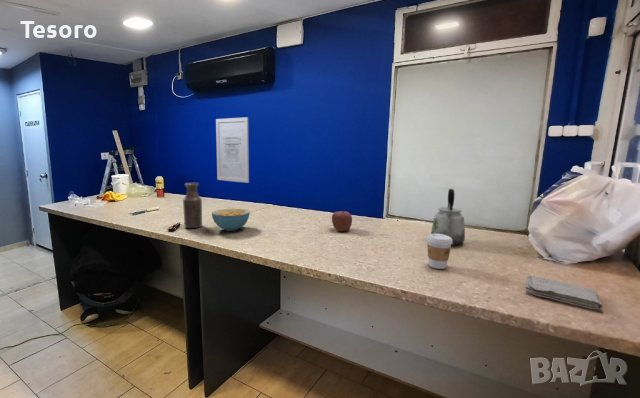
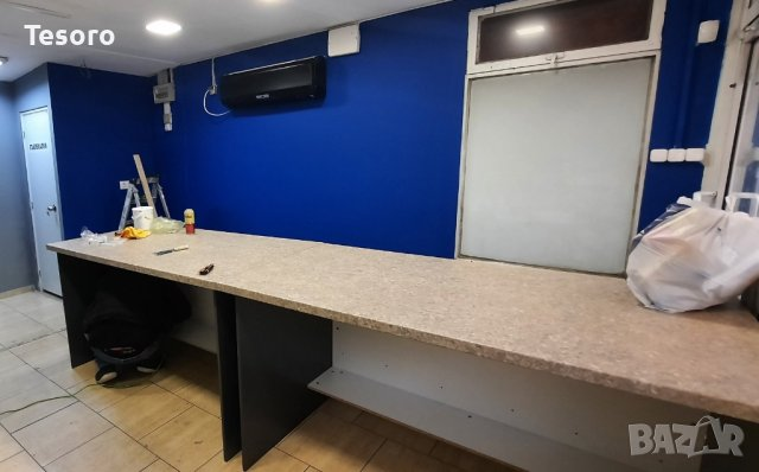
- coffee cup (438, 250)
- kettle (448, 214)
- cereal bowl (231, 220)
- washcloth (560, 290)
- bottle (192, 205)
- wall art (232, 150)
- apple (341, 220)
